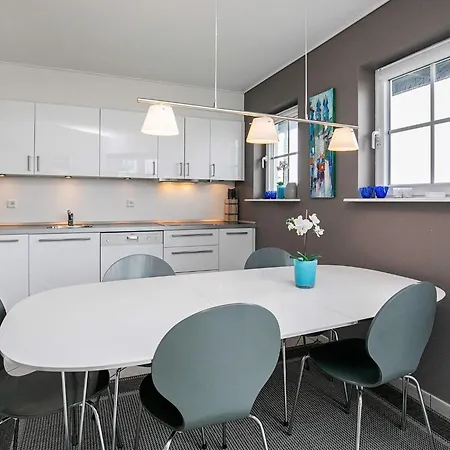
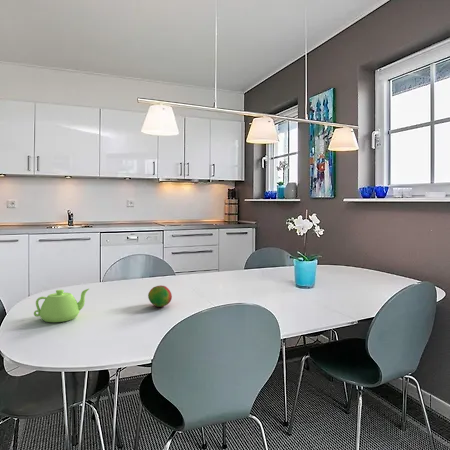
+ fruit (160, 296)
+ teapot (62, 303)
